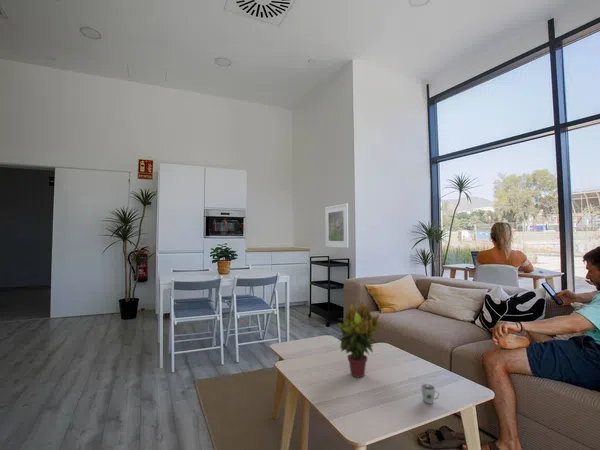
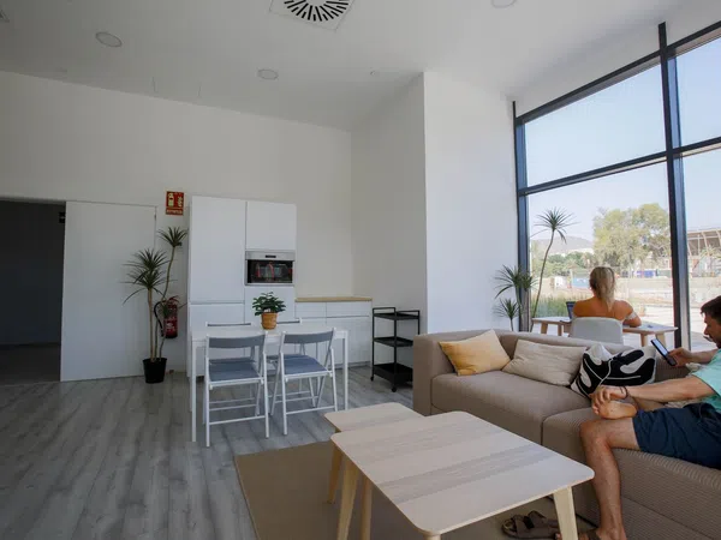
- potted plant (356, 338)
- cup (430, 389)
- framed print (336, 226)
